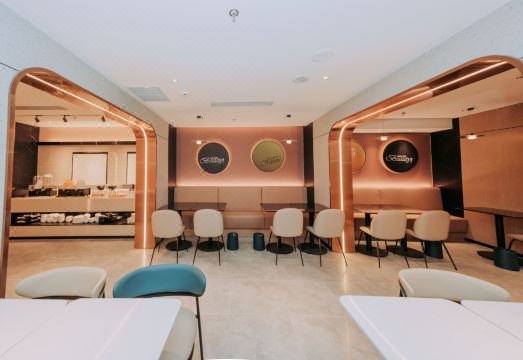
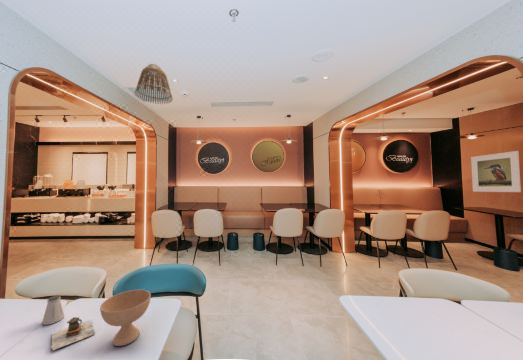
+ bowl (126, 318)
+ saltshaker (53, 308)
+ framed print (493, 172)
+ teapot (73, 325)
+ lamp shade (153, 81)
